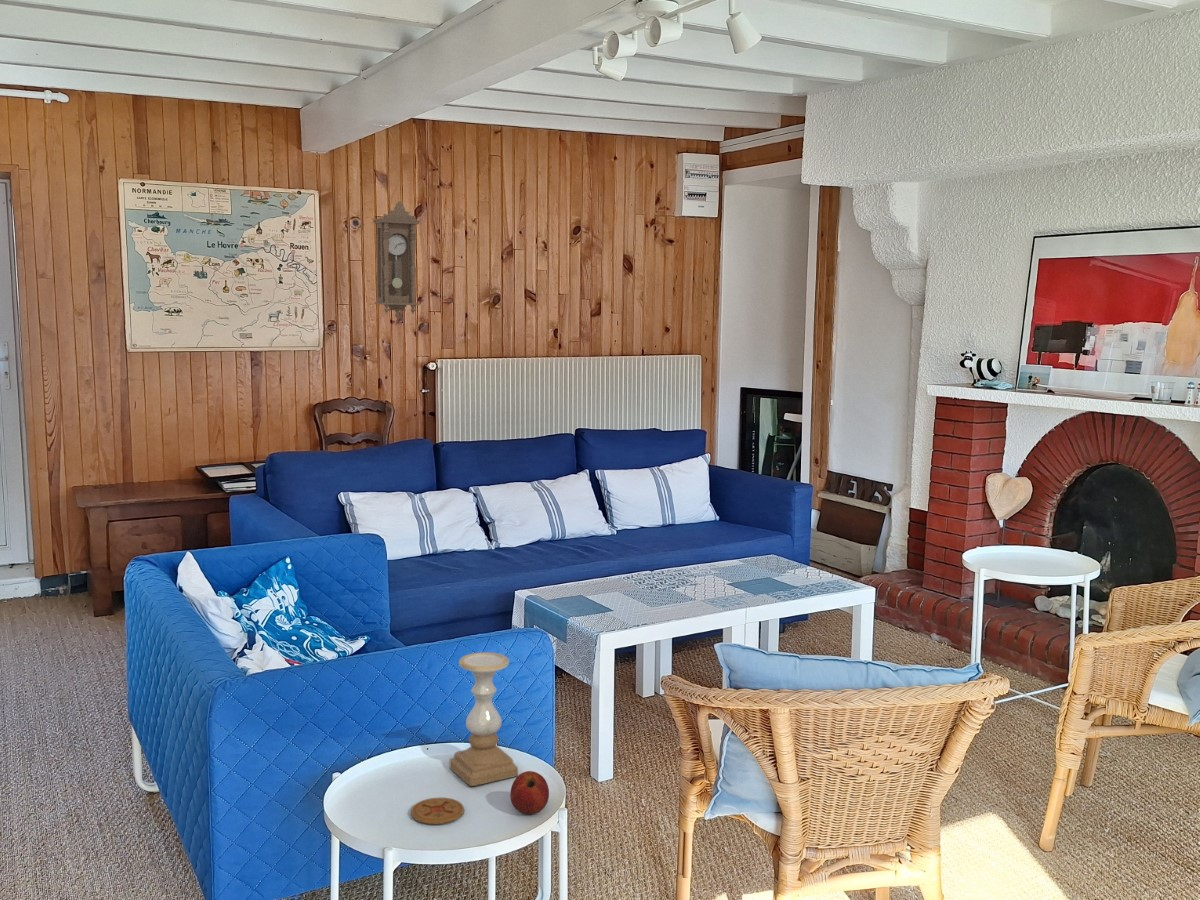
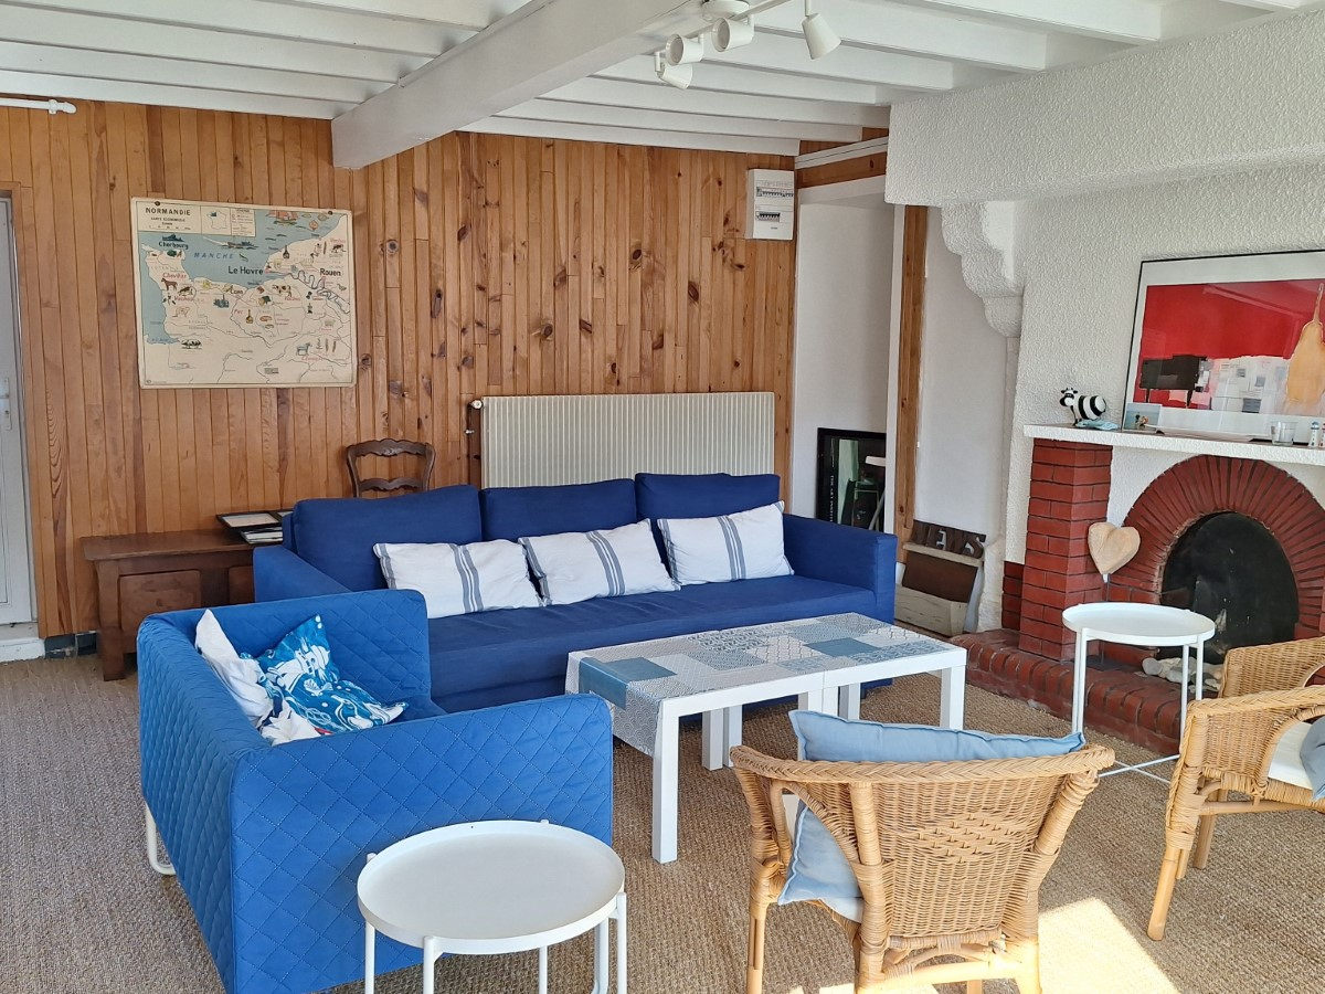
- candle holder (483, 716)
- pendulum clock (396, 260)
- coaster (437, 810)
- apple (529, 791)
